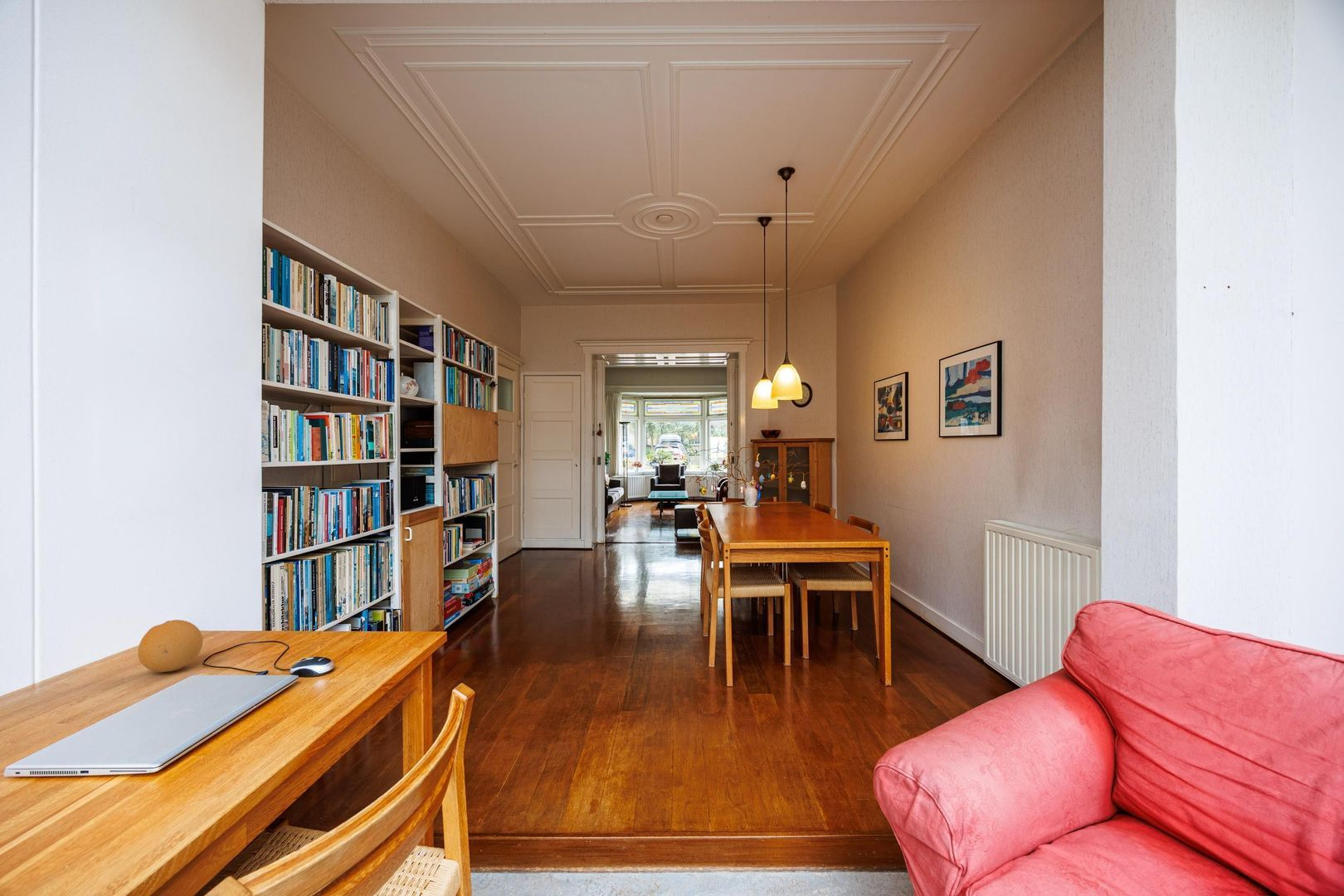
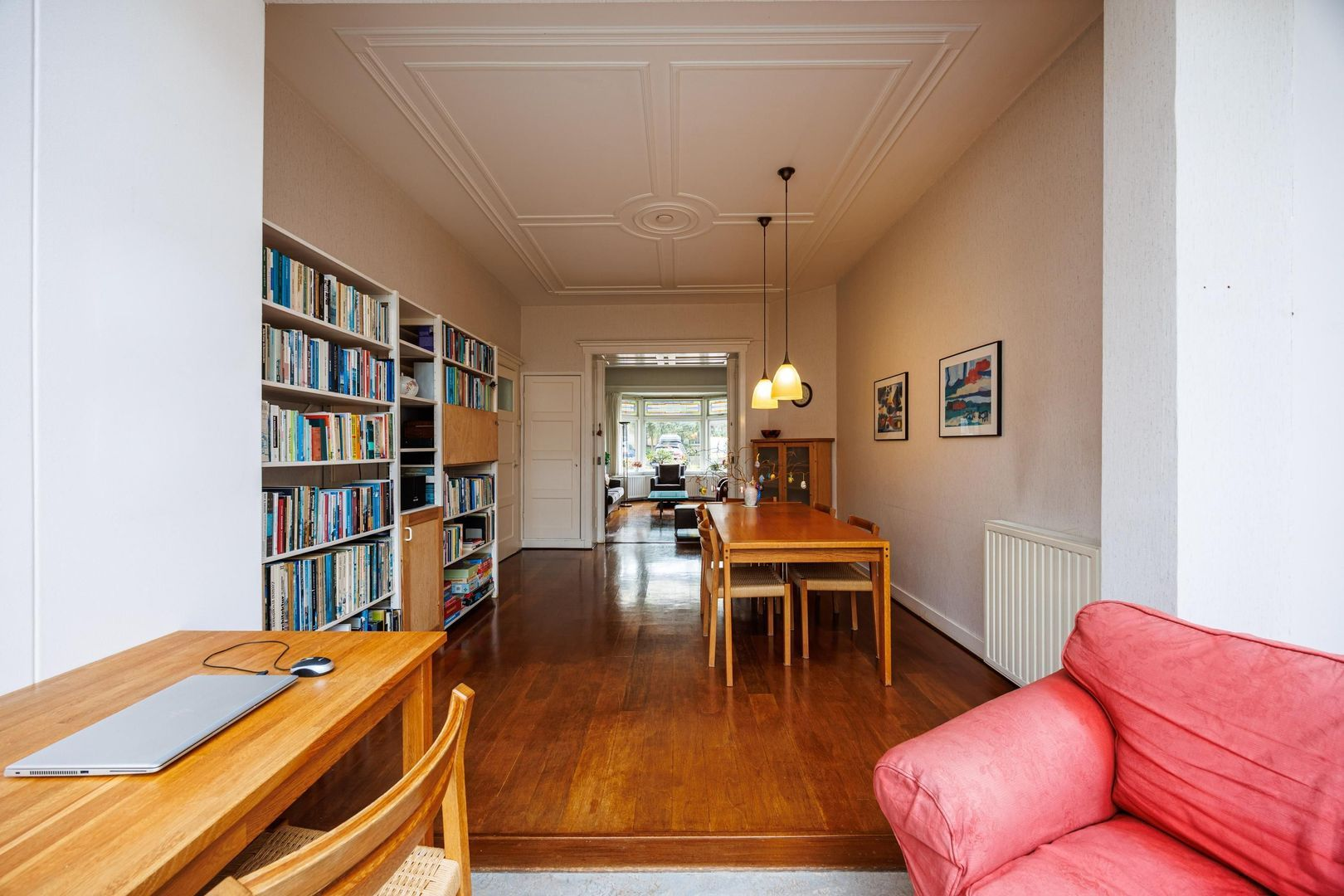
- fruit (170, 645)
